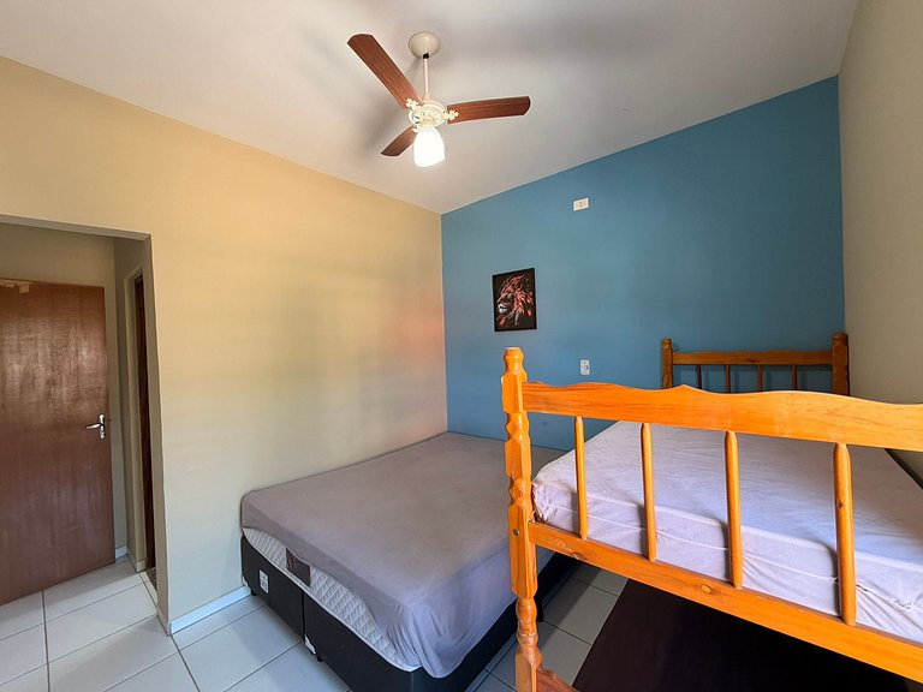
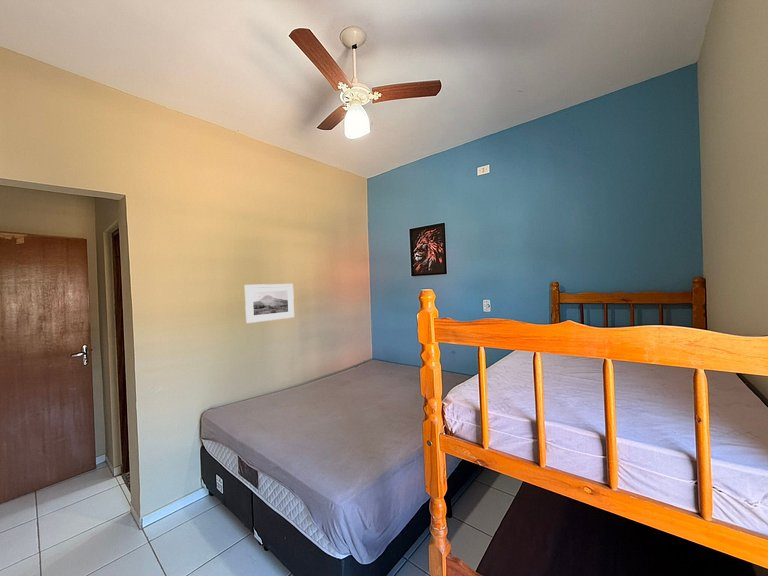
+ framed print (270, 302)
